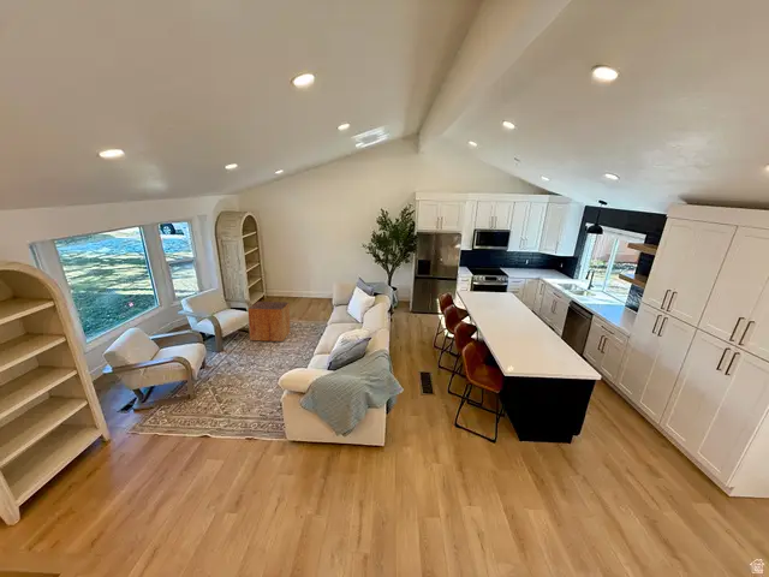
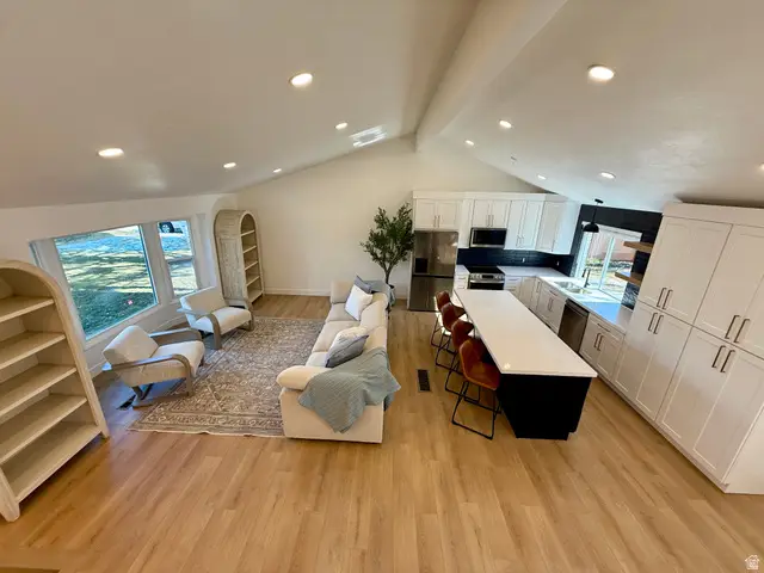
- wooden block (269, 320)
